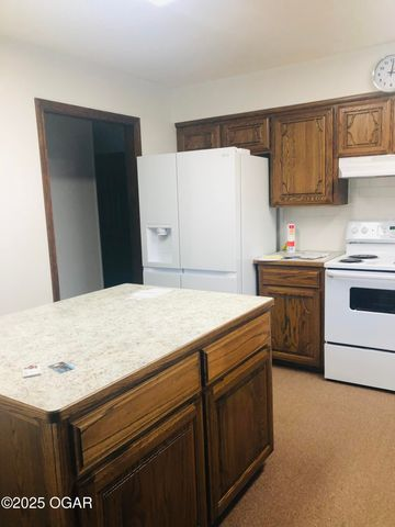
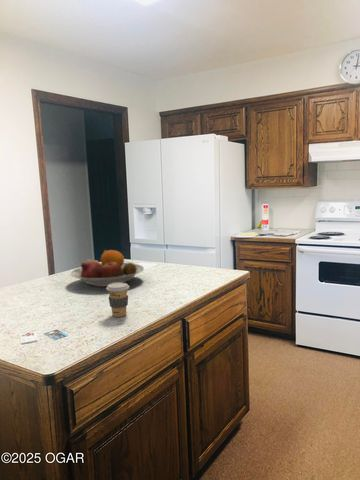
+ coffee cup (118, 299)
+ fruit bowl (107, 267)
